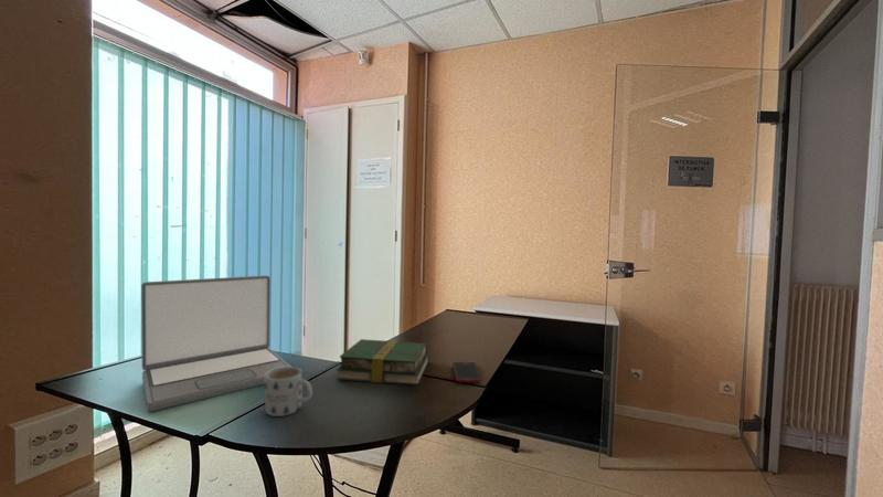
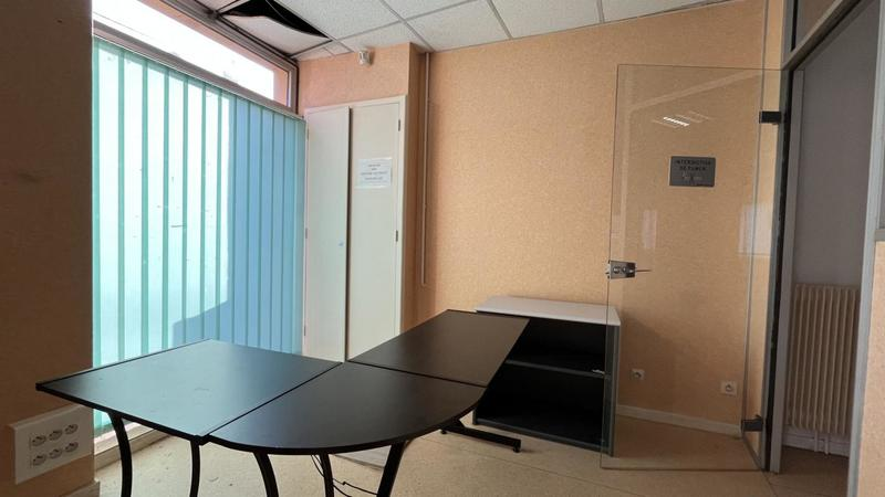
- cell phone (466, 371)
- book (385, 359)
- laptop (220, 330)
- mug (289, 391)
